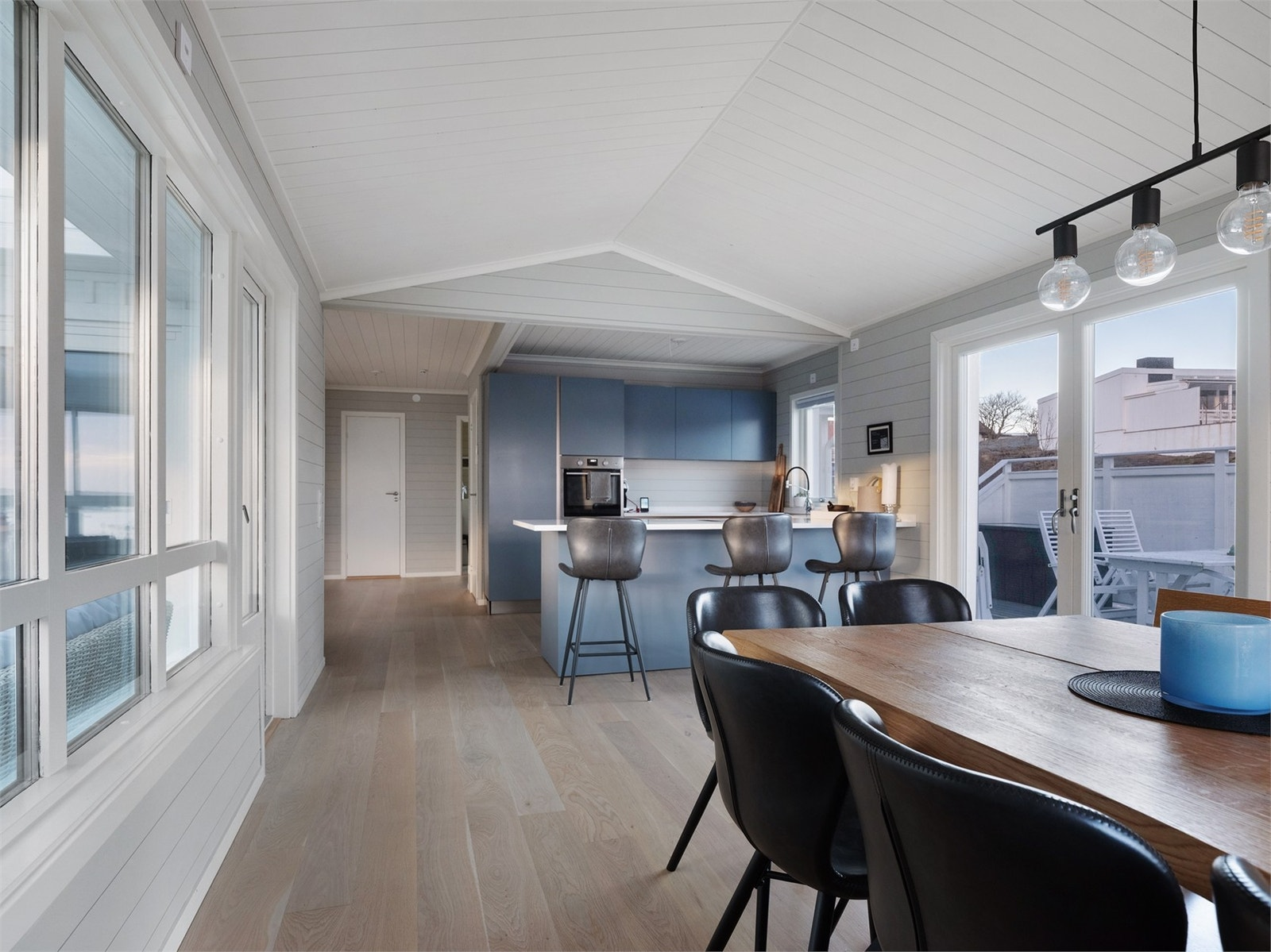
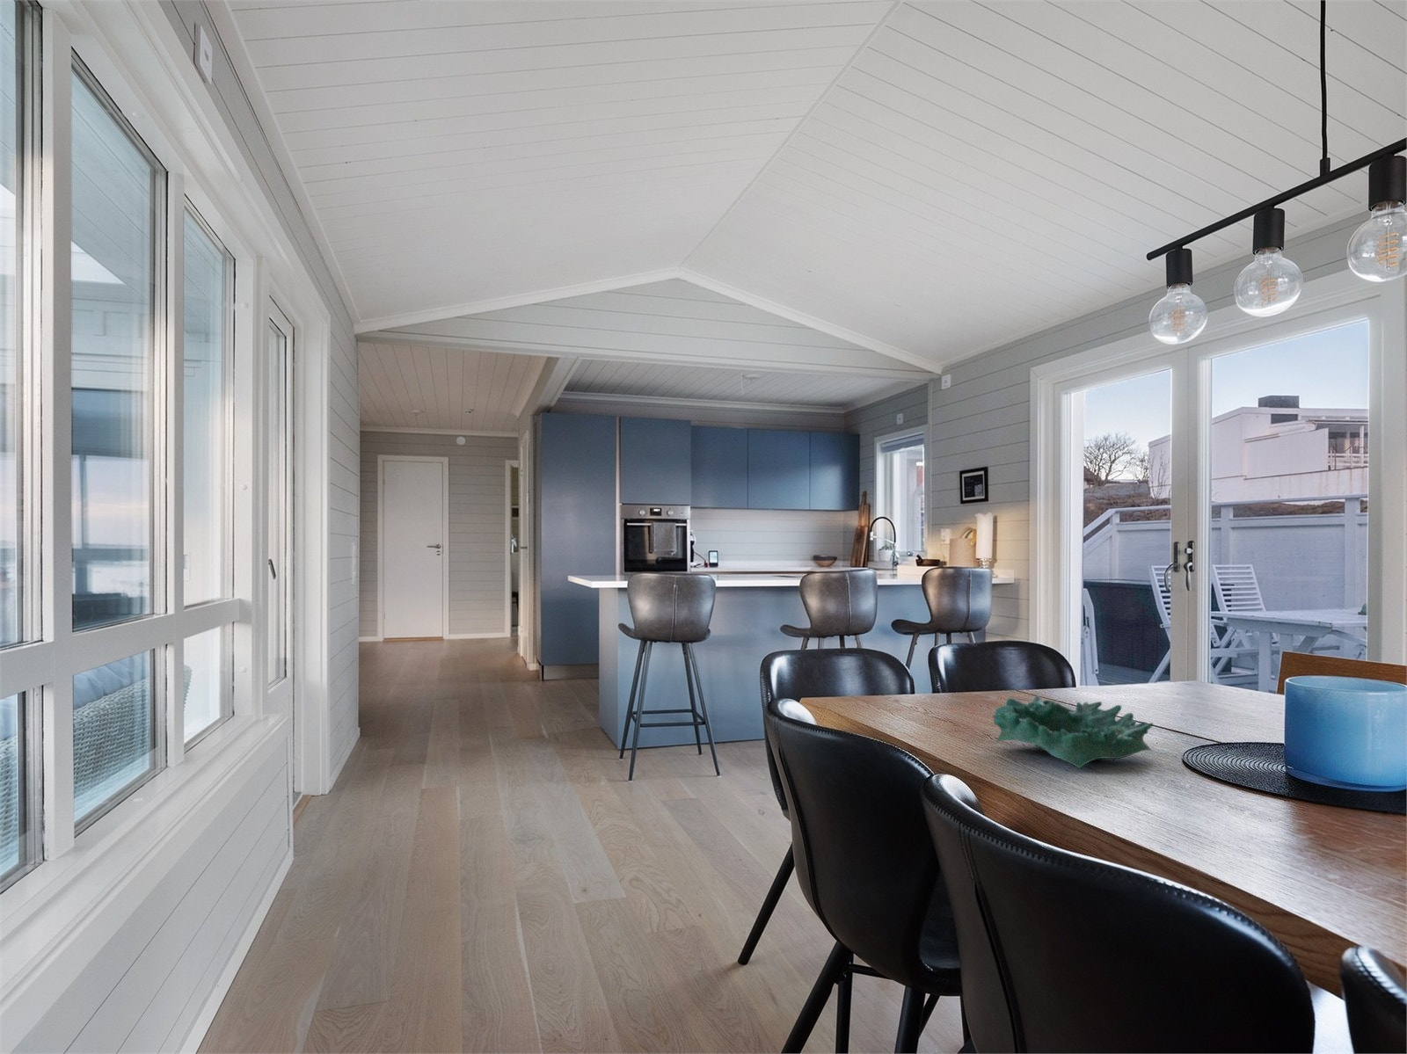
+ decorative bowl (1072, 731)
